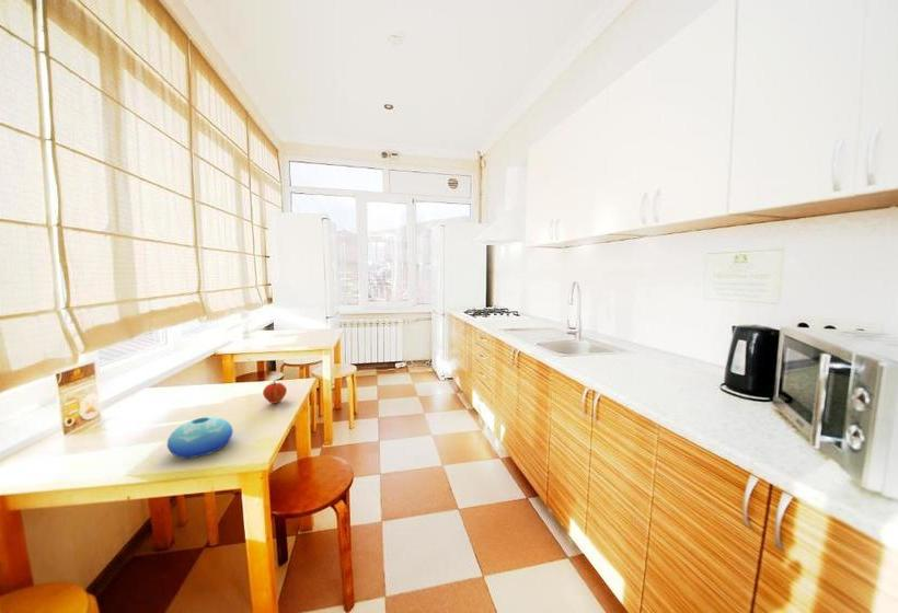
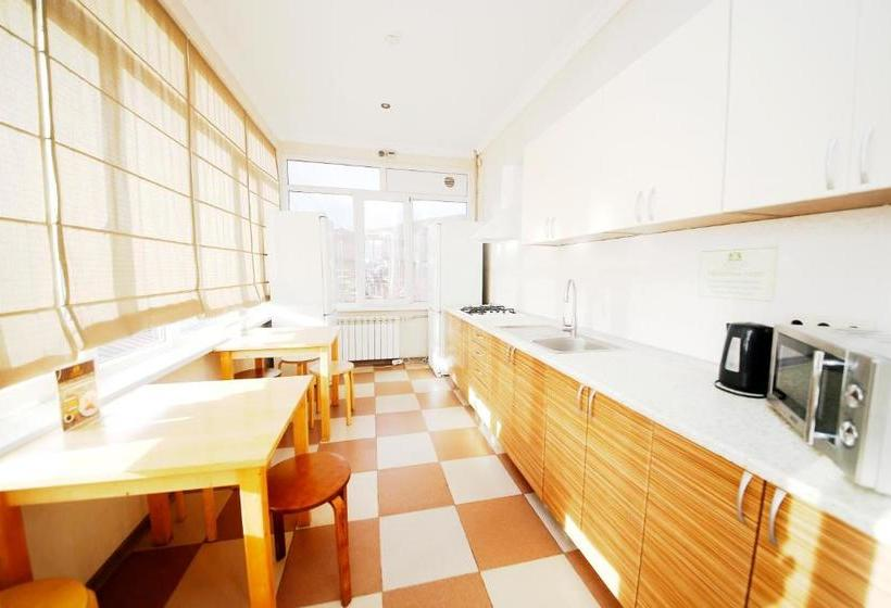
- bowl (200, 433)
- fruit (275, 391)
